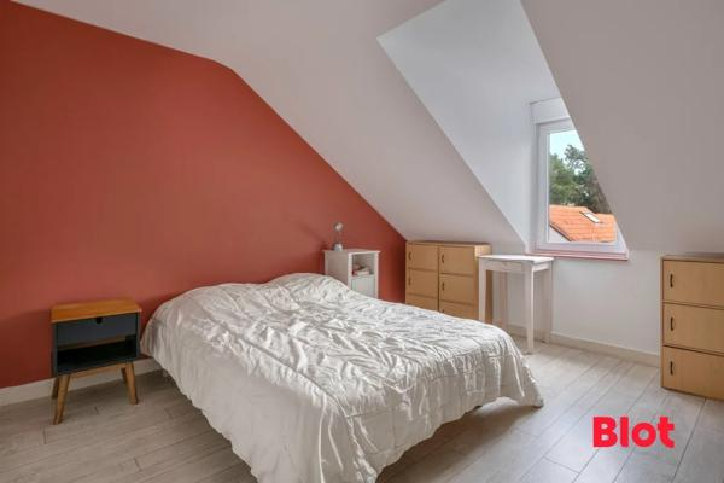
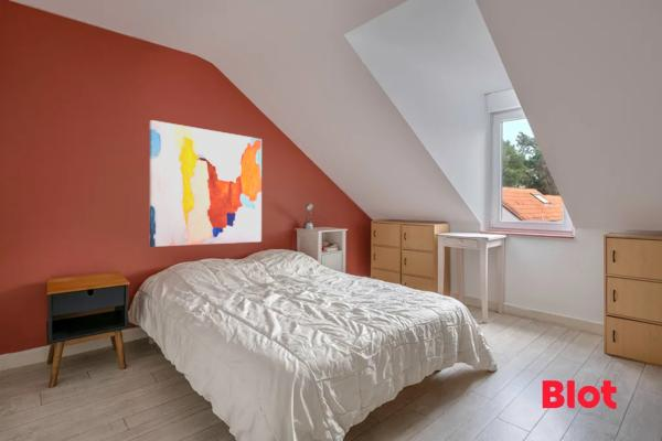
+ wall art (211, 187)
